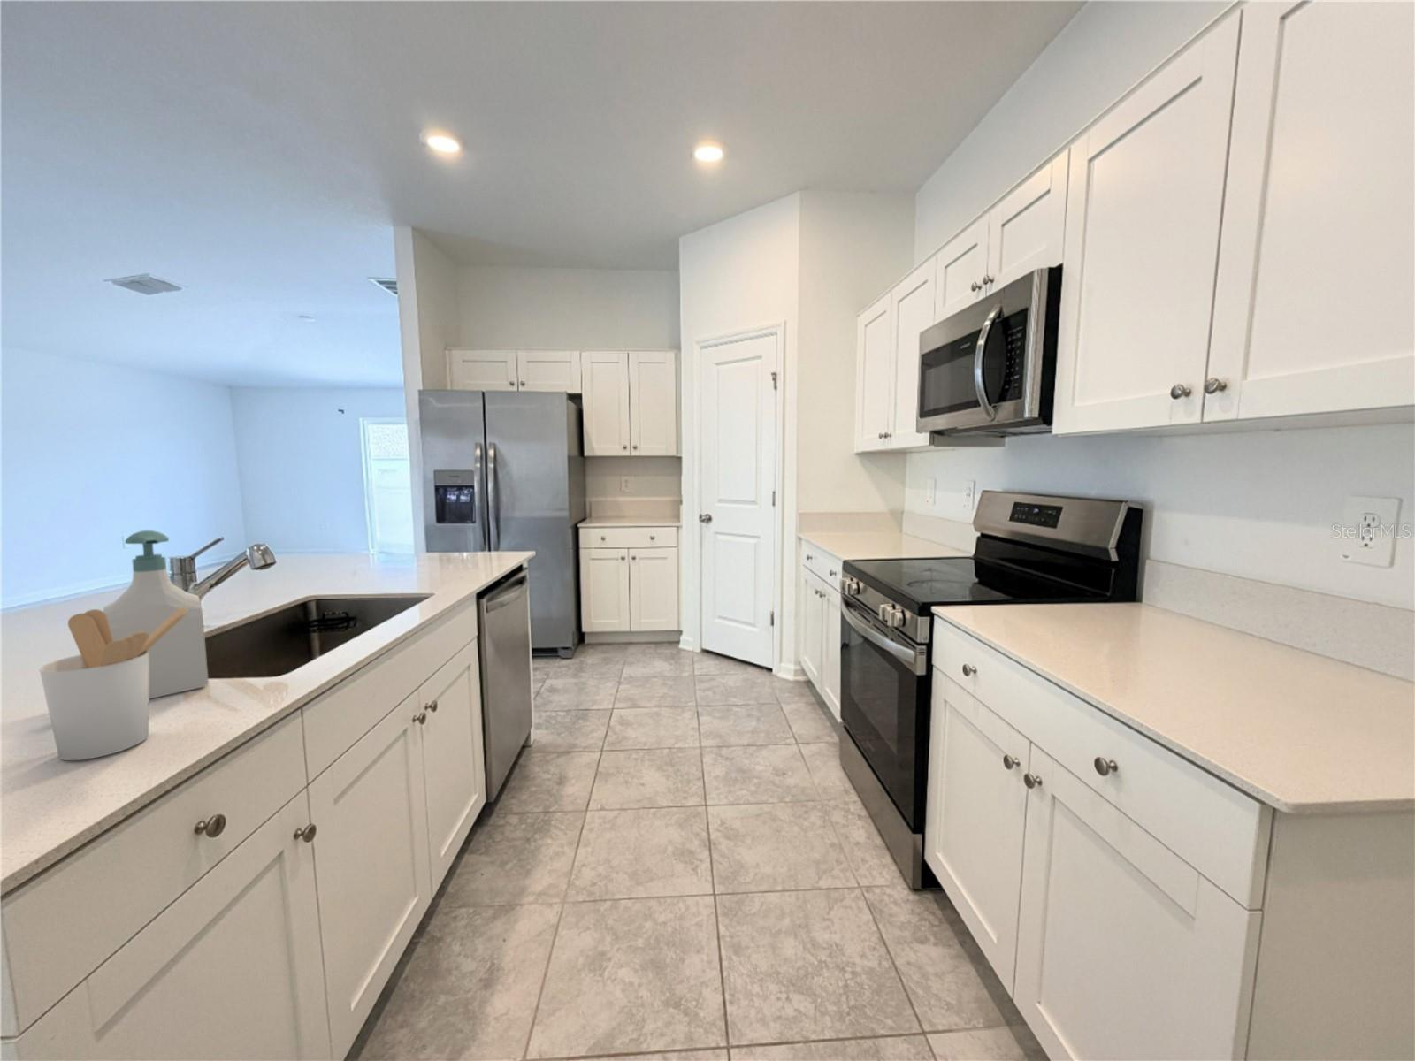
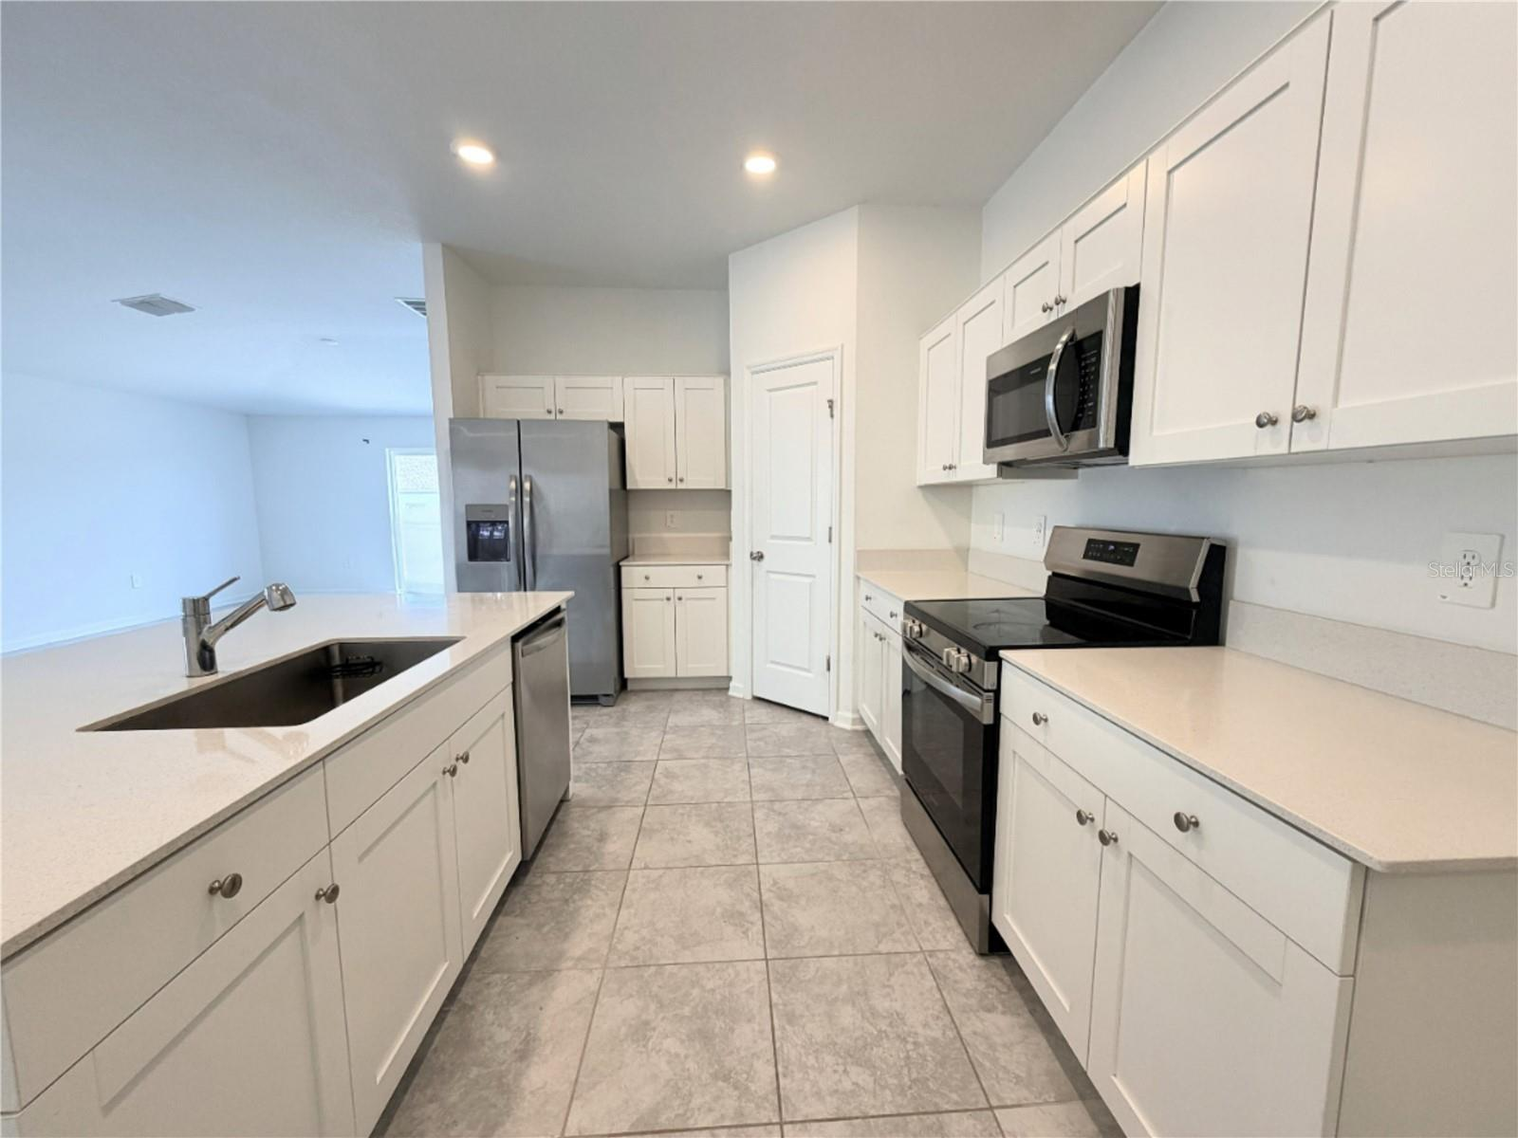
- utensil holder (127, 675)
- soap bottle (155, 612)
